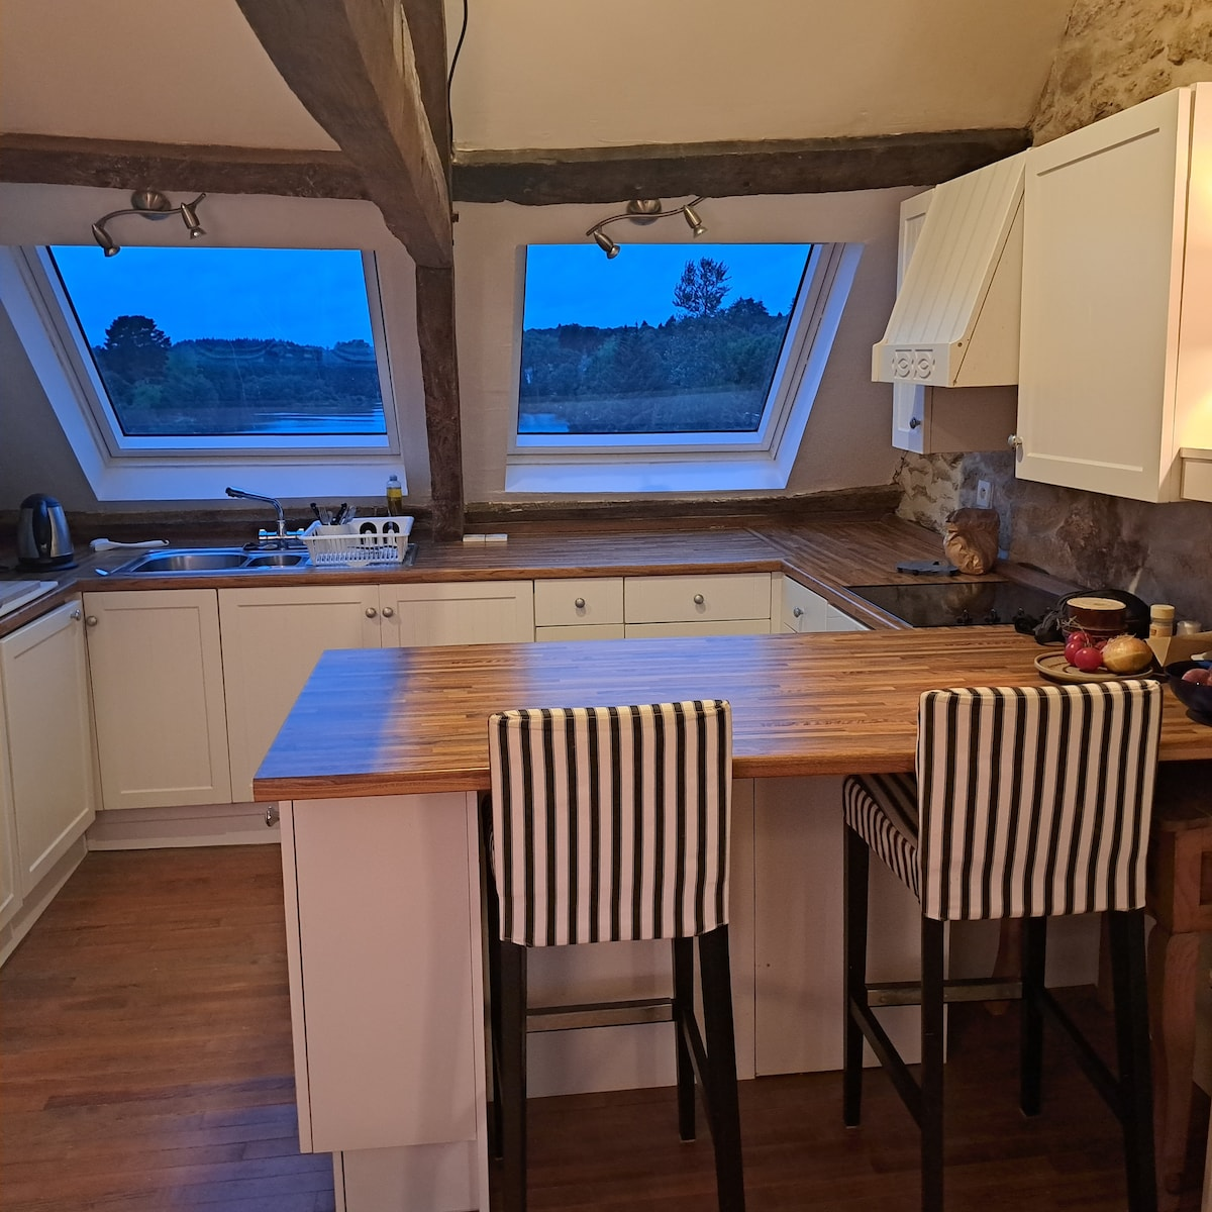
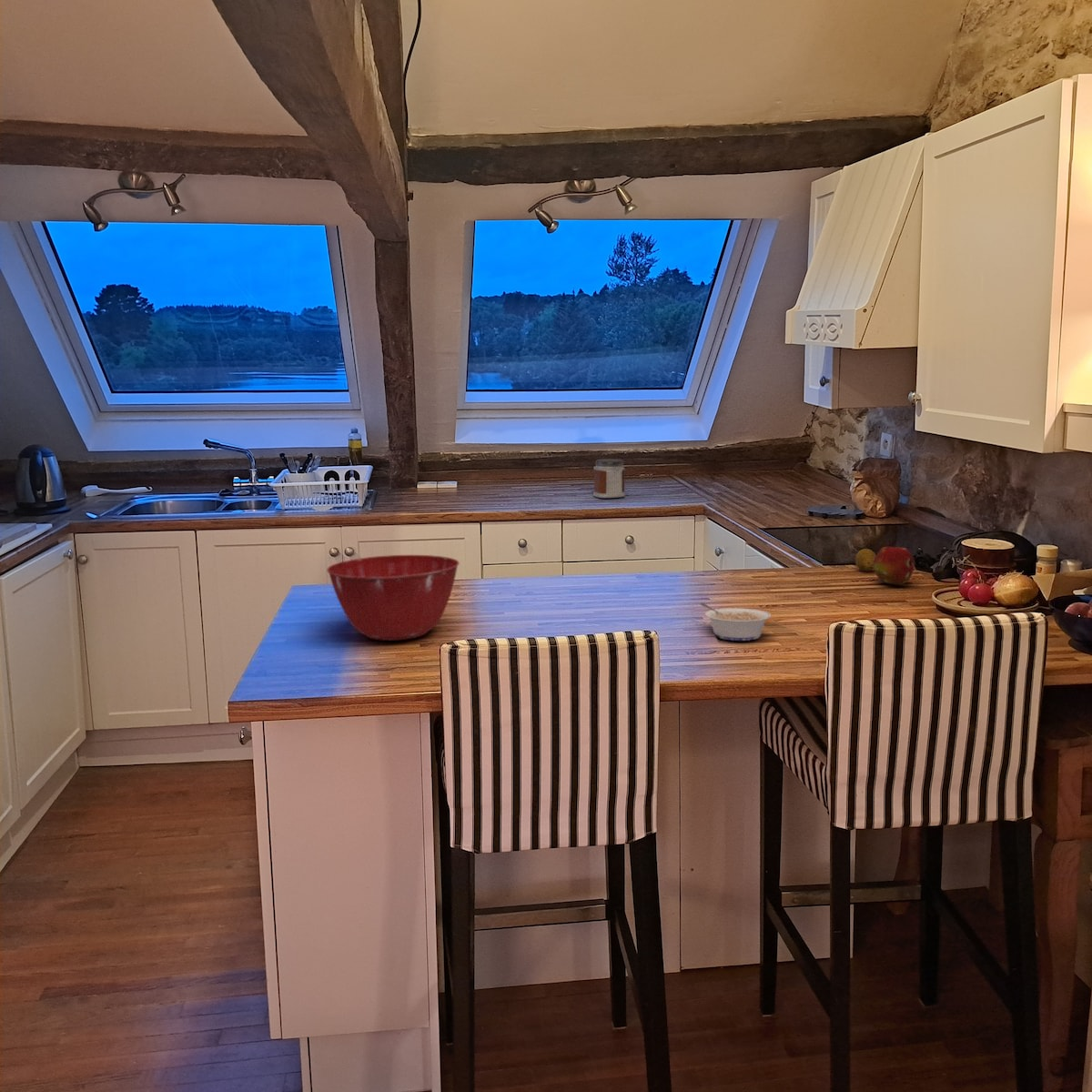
+ fruit (865, 560)
+ jar (609, 478)
+ mixing bowl (394, 599)
+ legume (734, 622)
+ fruit (891, 565)
